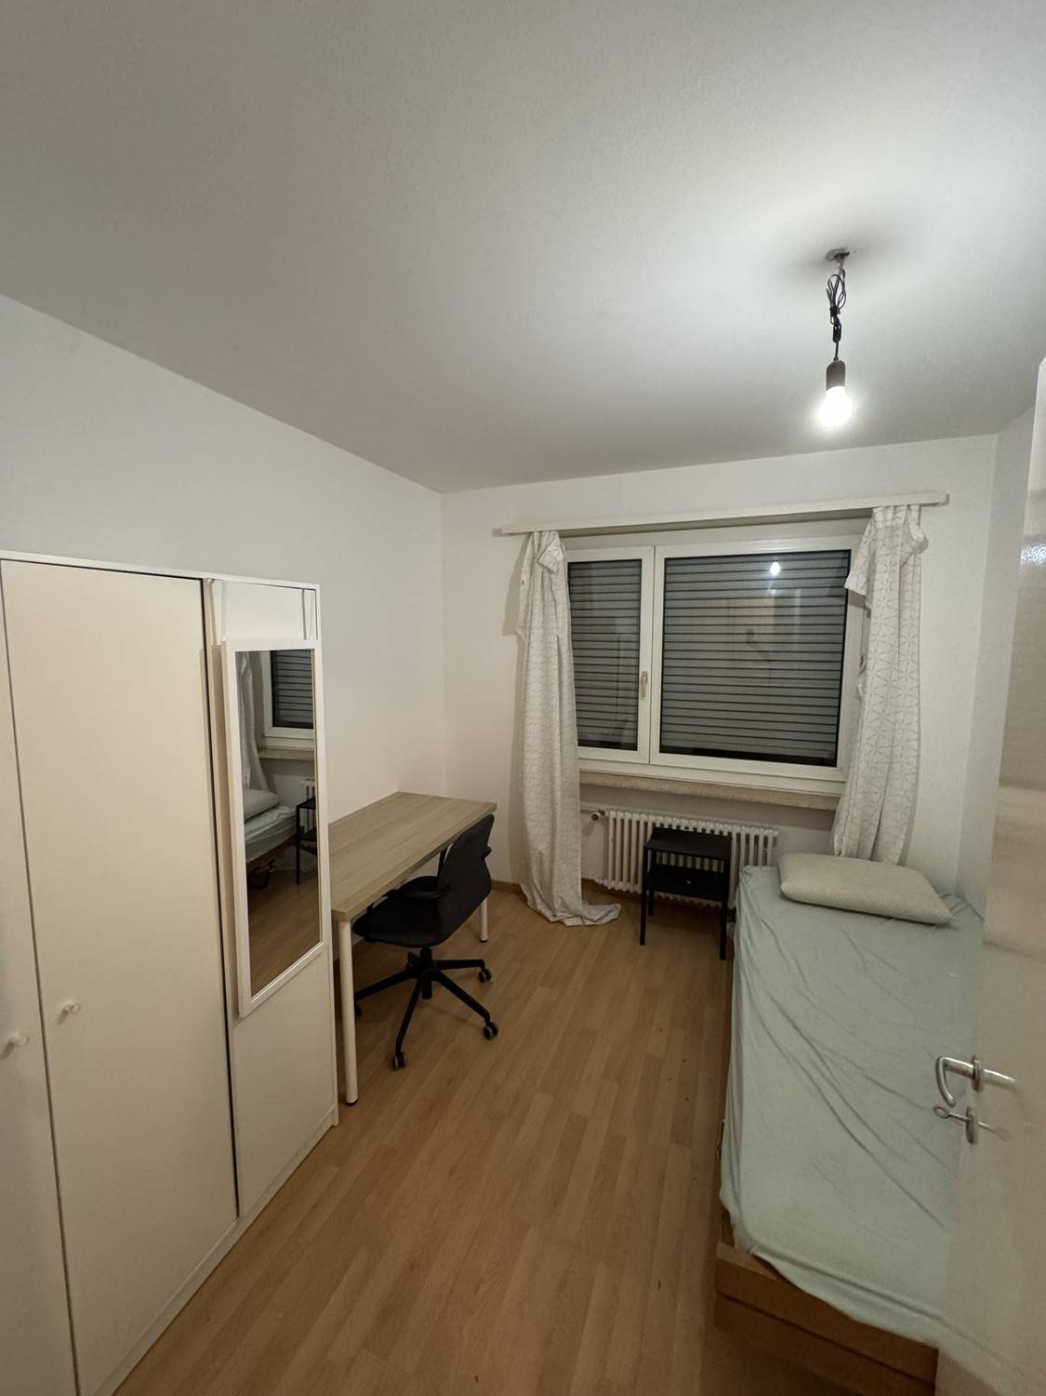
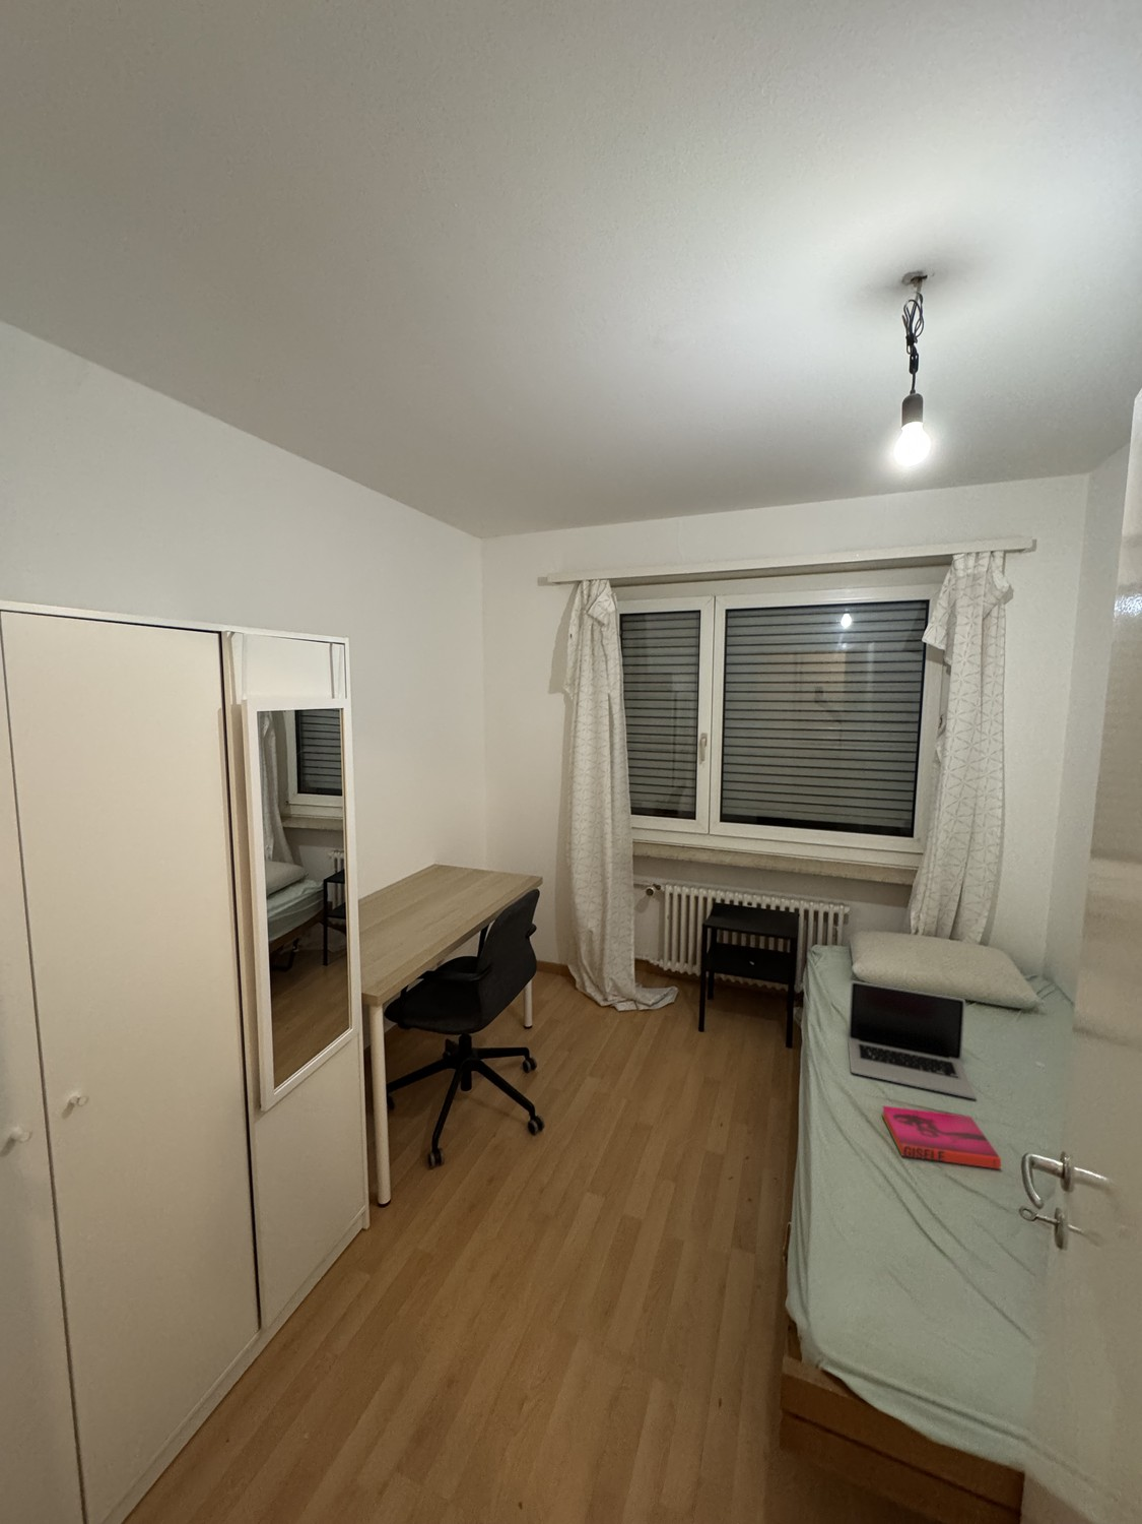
+ laptop (908, 1036)
+ hardback book (937, 1135)
